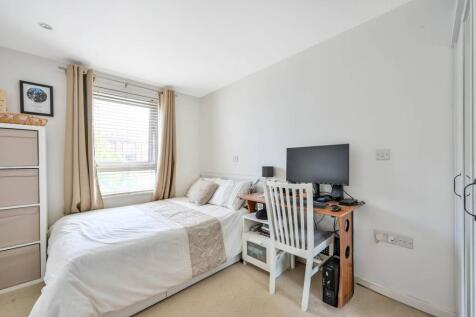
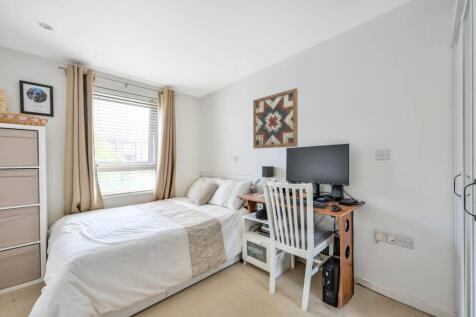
+ wall art (273, 121)
